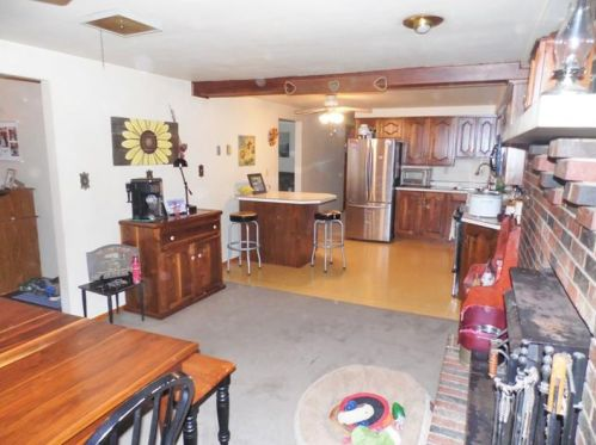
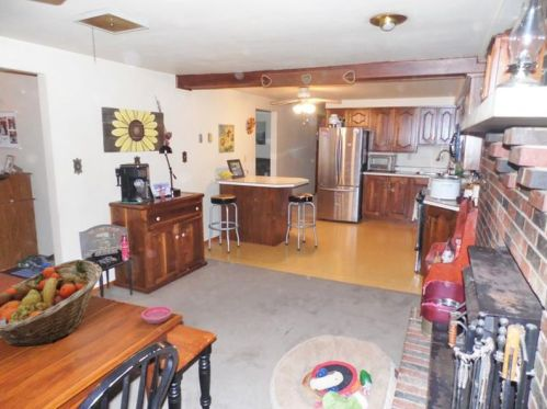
+ fruit basket (47, 298)
+ saucer (157, 315)
